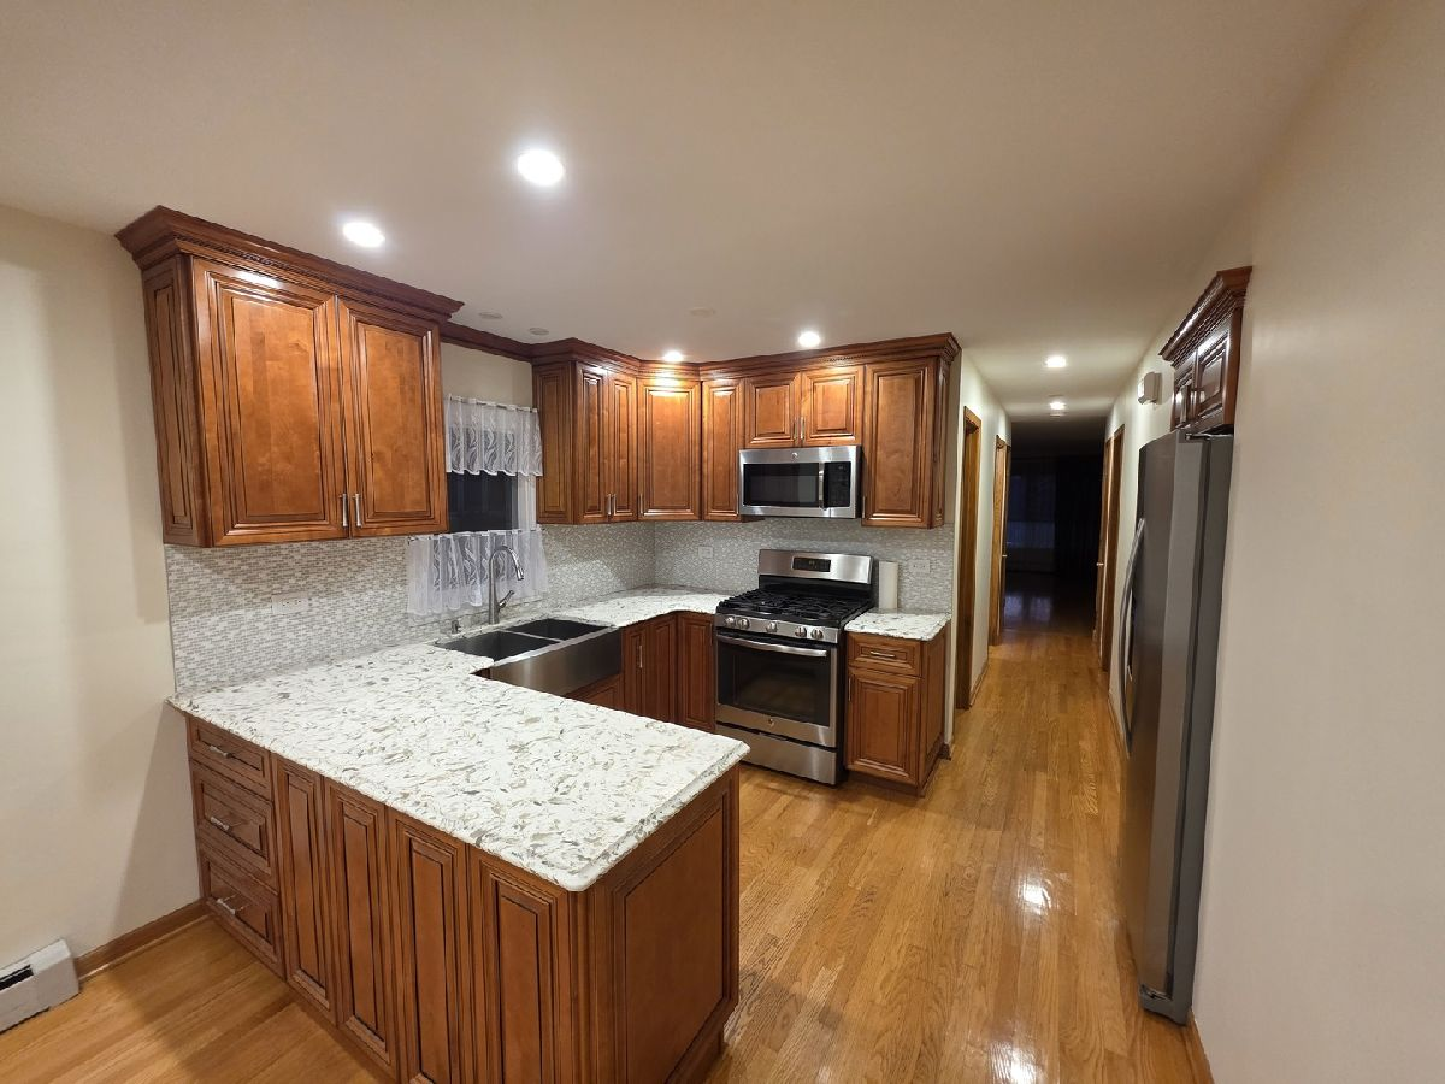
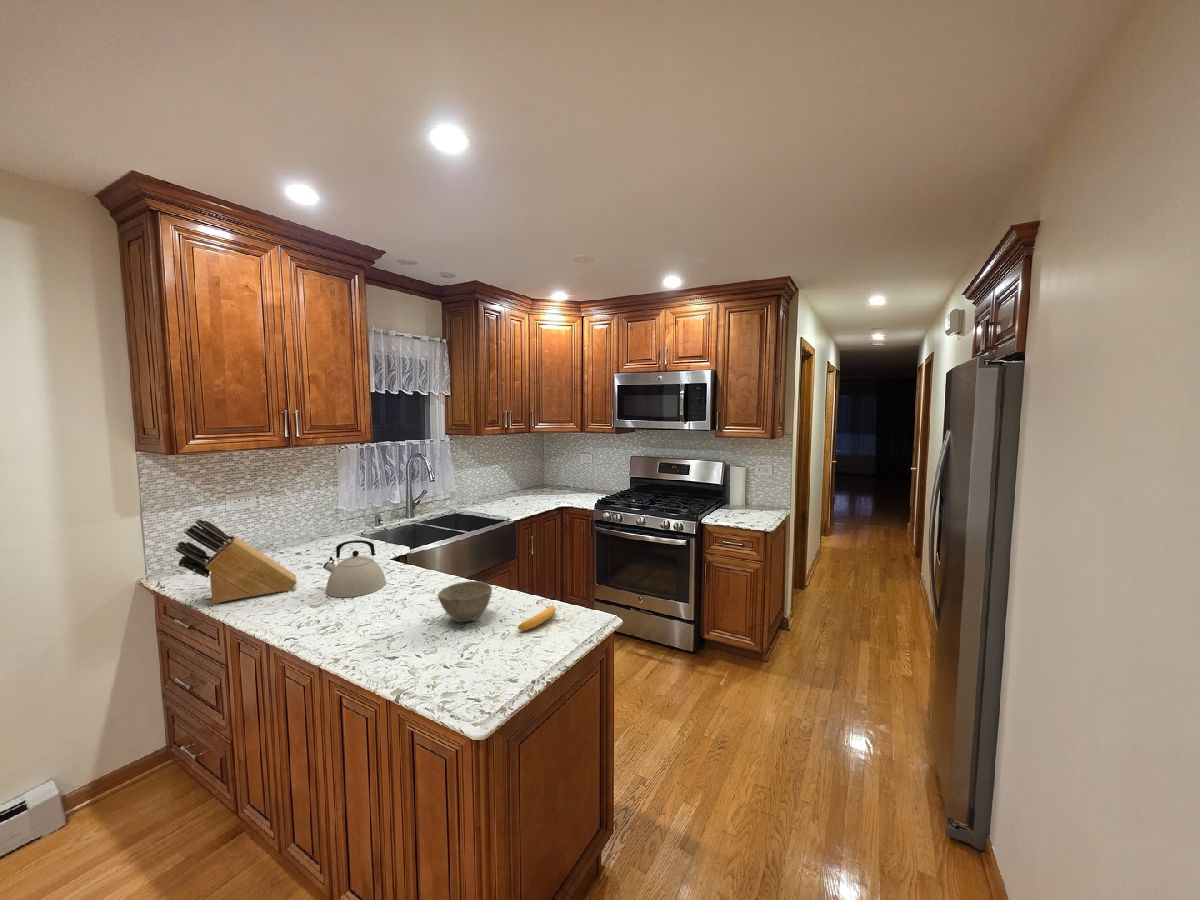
+ knife block (239, 555)
+ banana (538, 615)
+ kettle (354, 564)
+ bowl (466, 603)
